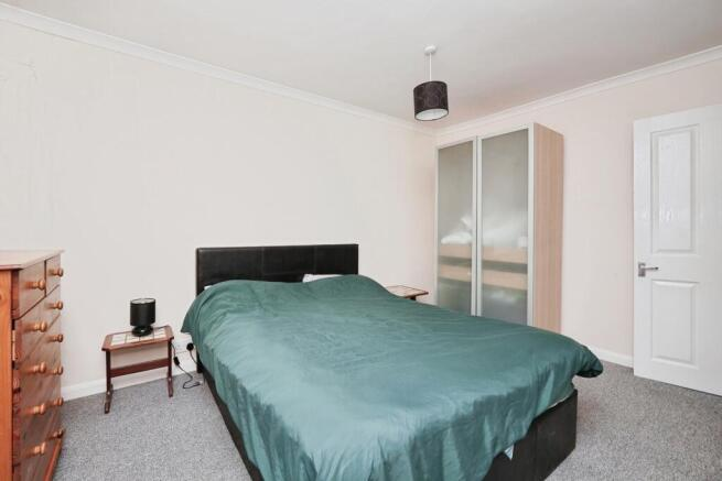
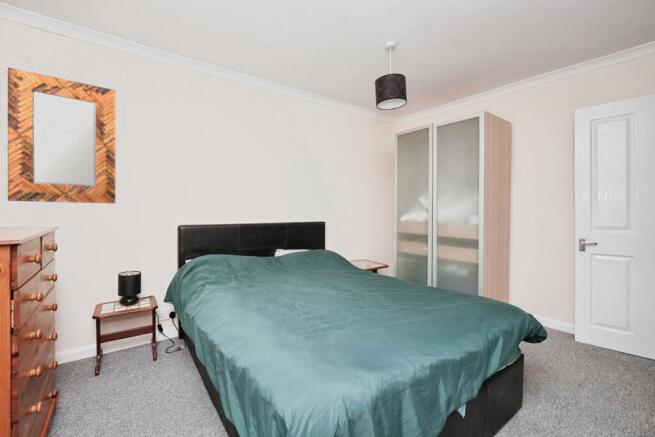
+ home mirror (66, 141)
